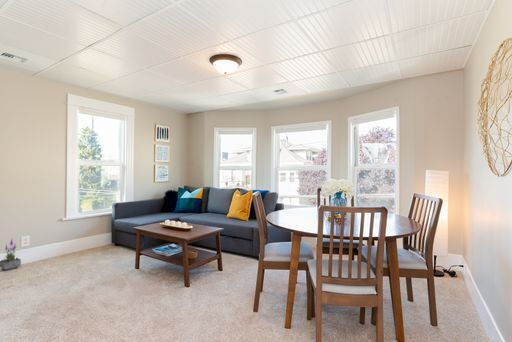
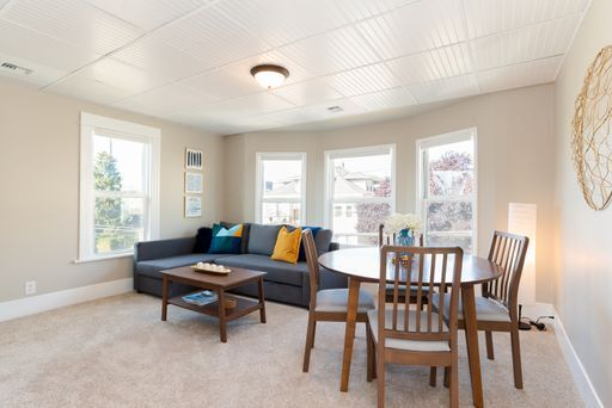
- potted plant (10, 252)
